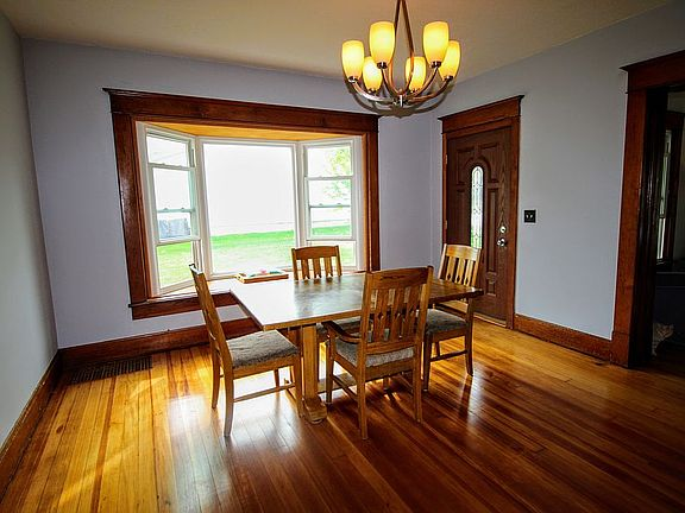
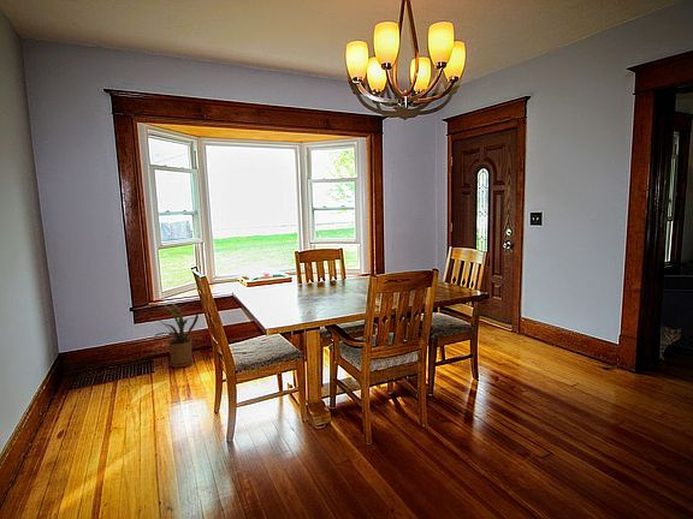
+ house plant (176, 335)
